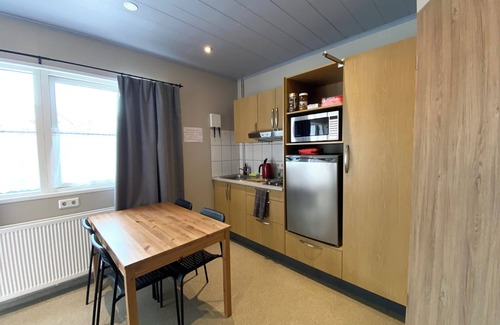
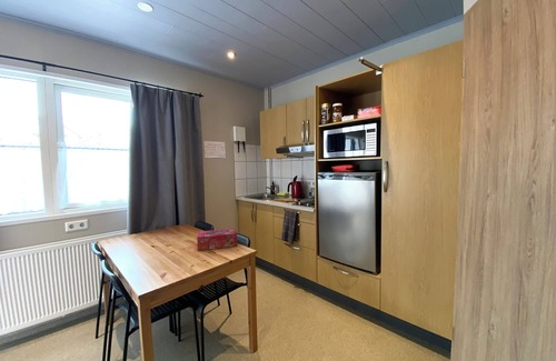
+ tissue box (217, 238)
